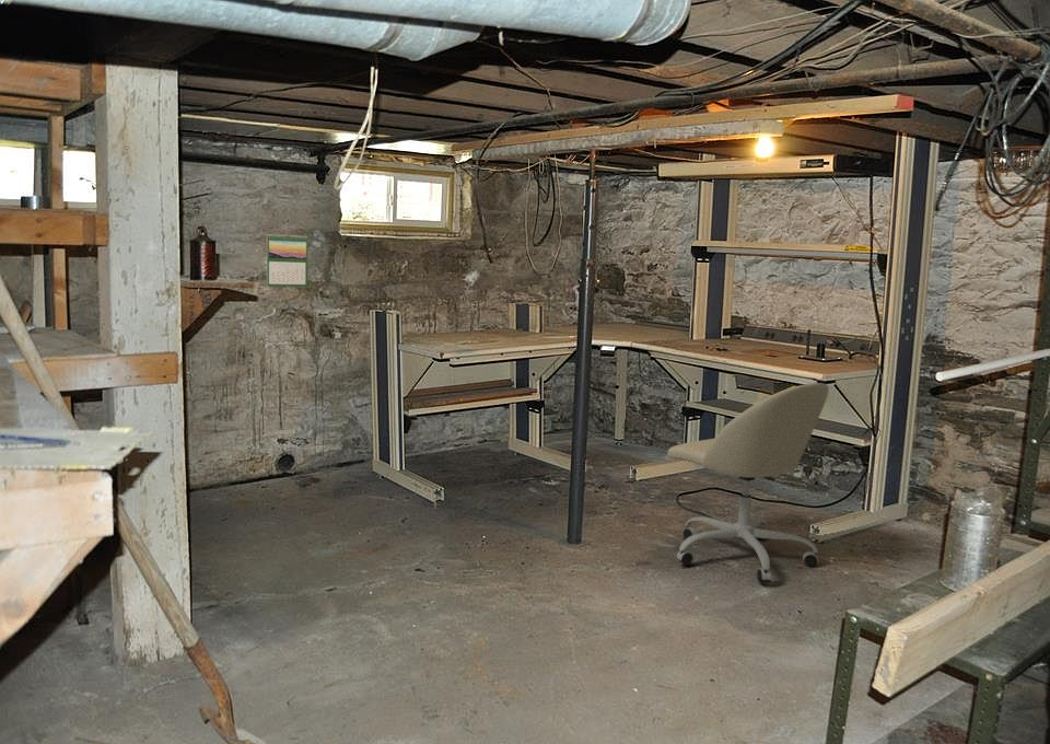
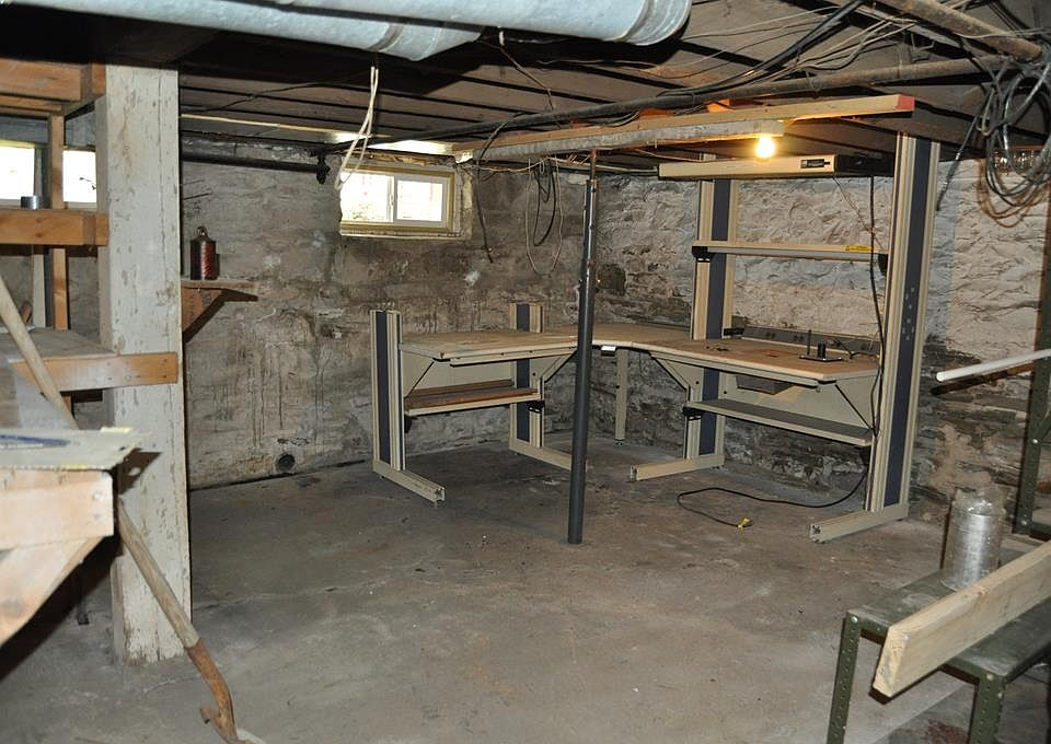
- calendar (287, 260)
- office chair (745, 466)
